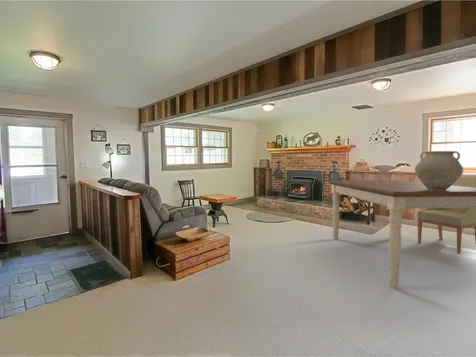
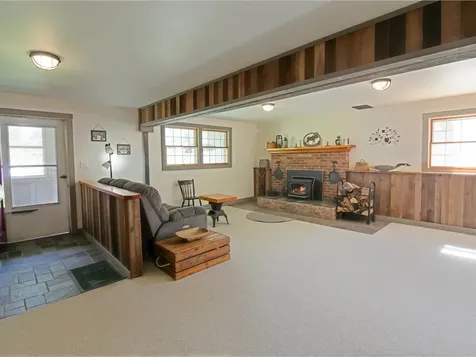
- dining table (395, 221)
- chair (450, 211)
- ceramic pot (437, 170)
